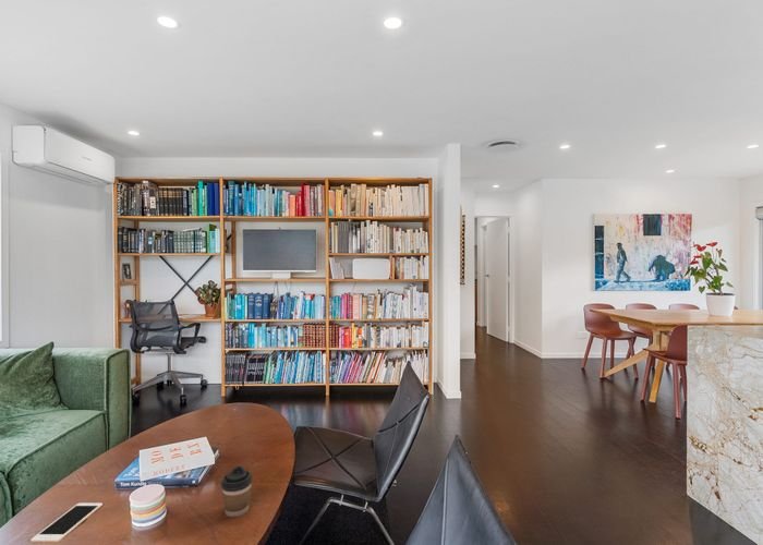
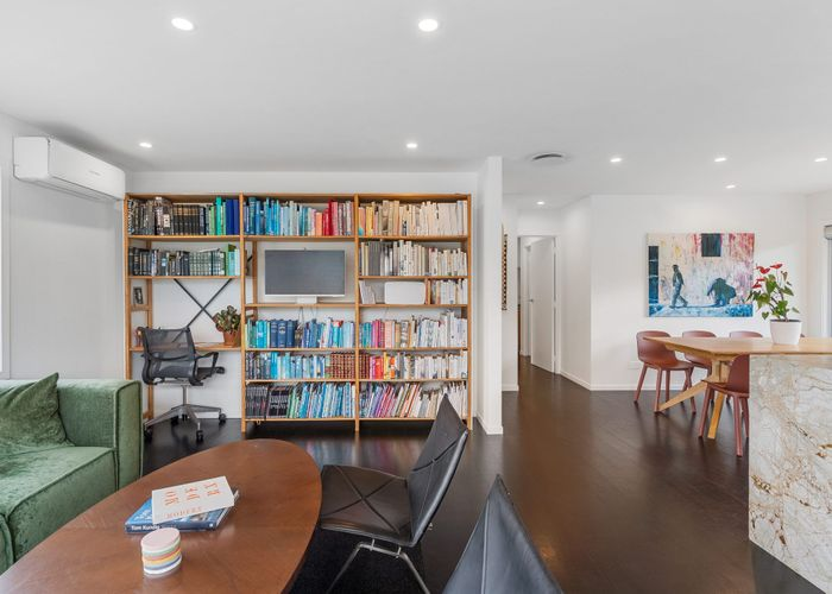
- cell phone (69, 521)
- coffee cup (237, 491)
